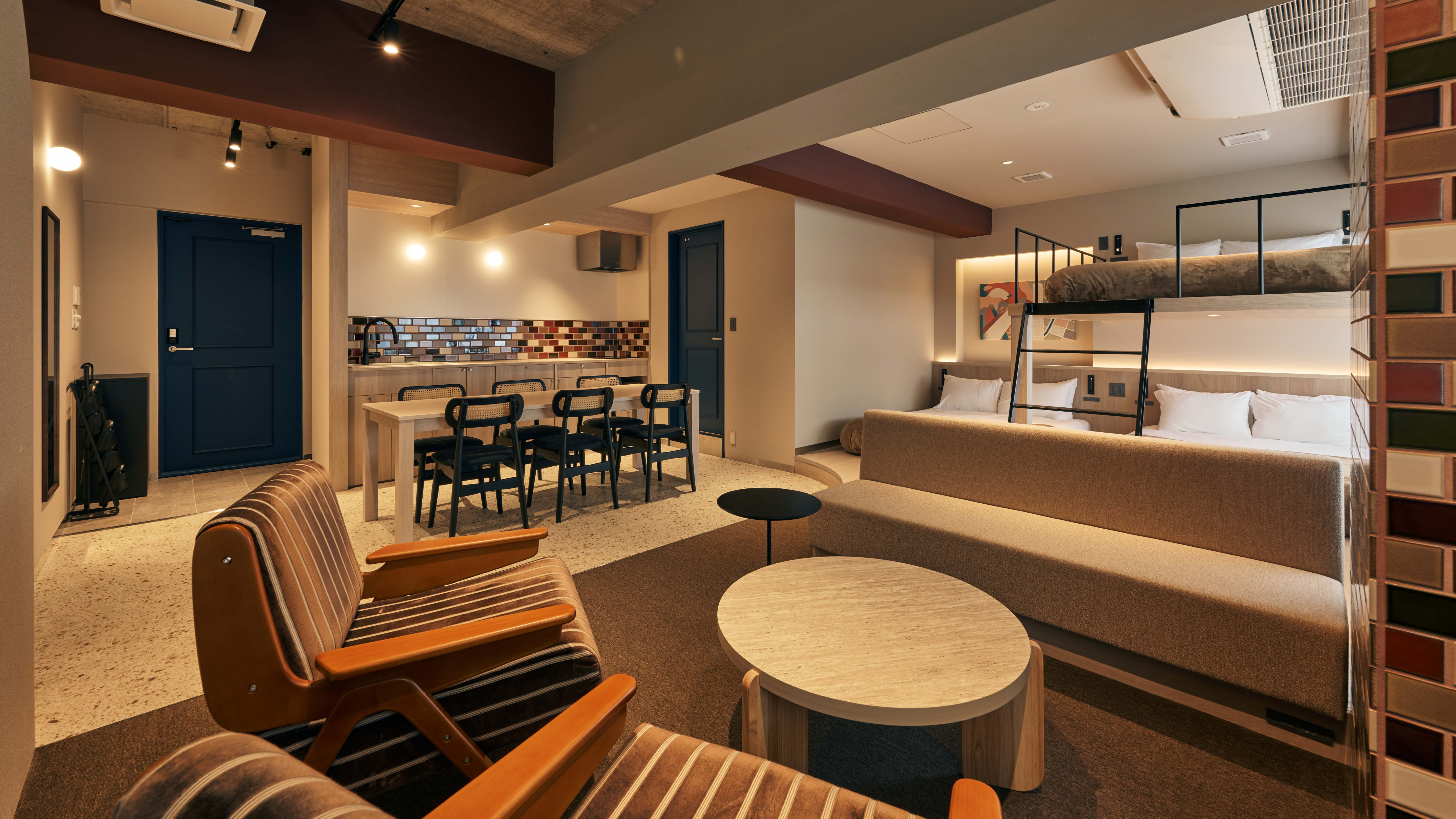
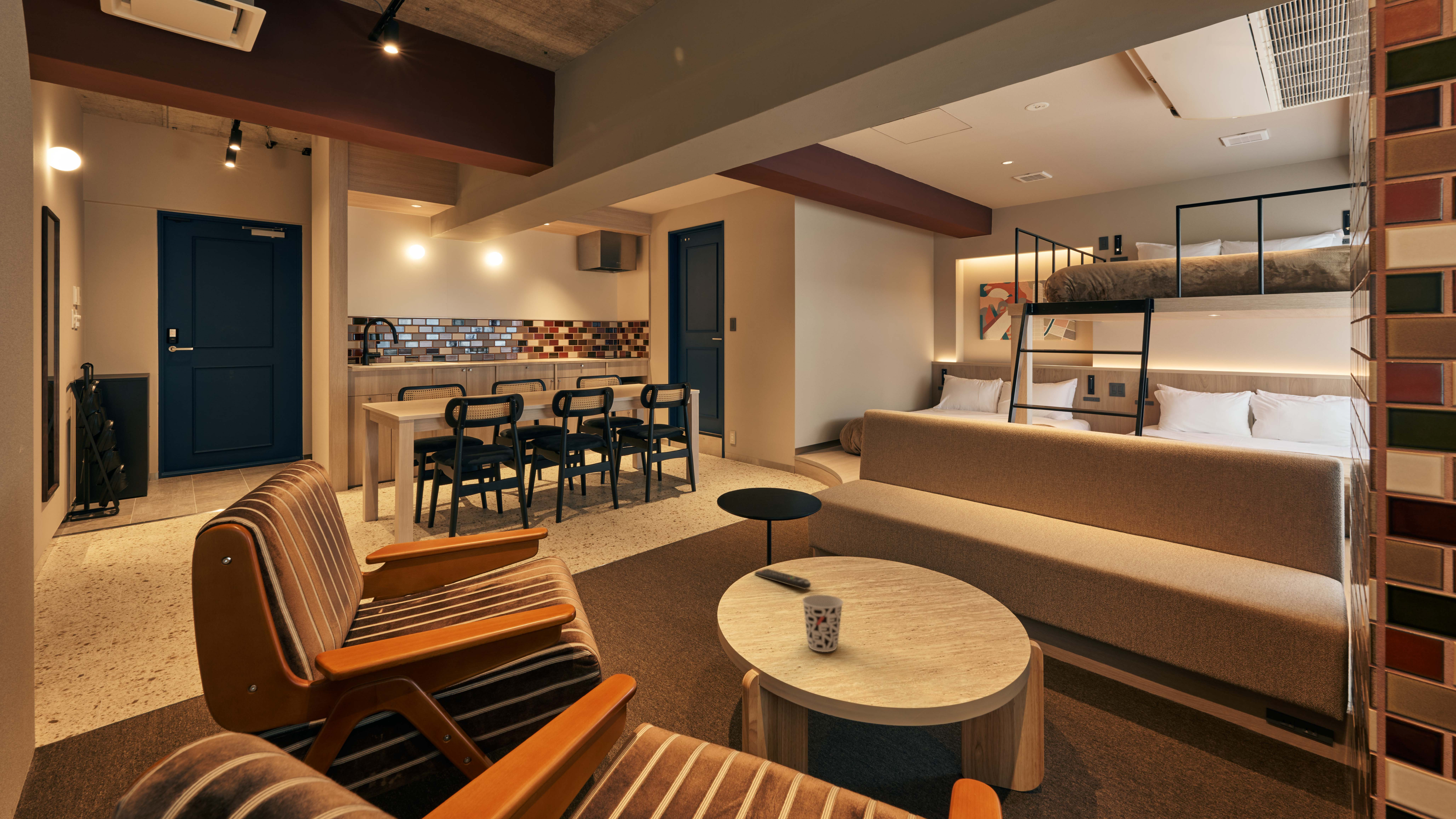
+ cup (823, 623)
+ remote control (782, 578)
